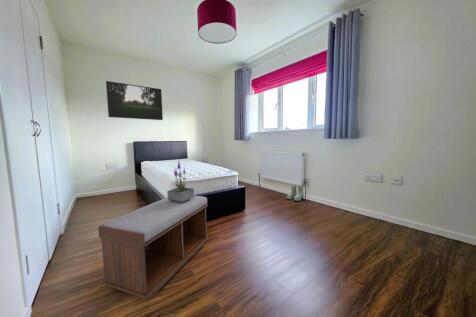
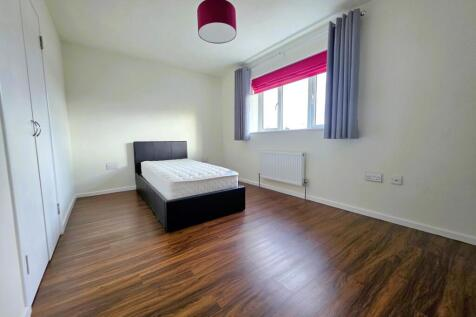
- bench (165, 234)
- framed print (136, 102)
- boots (295, 192)
- potted plant (180, 179)
